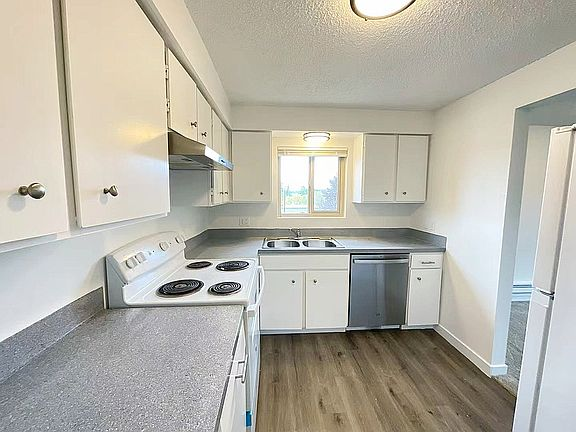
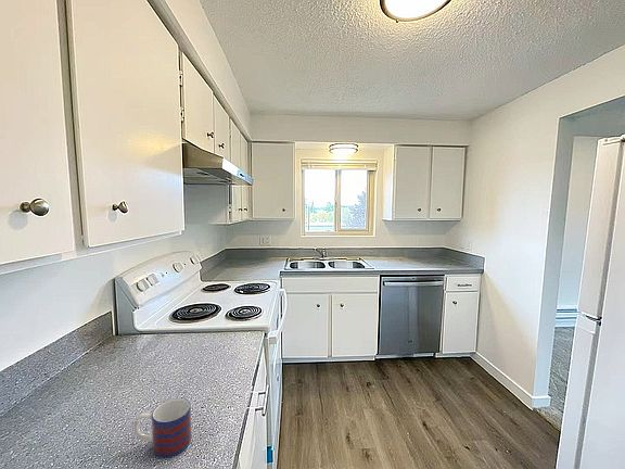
+ mug (162, 427)
